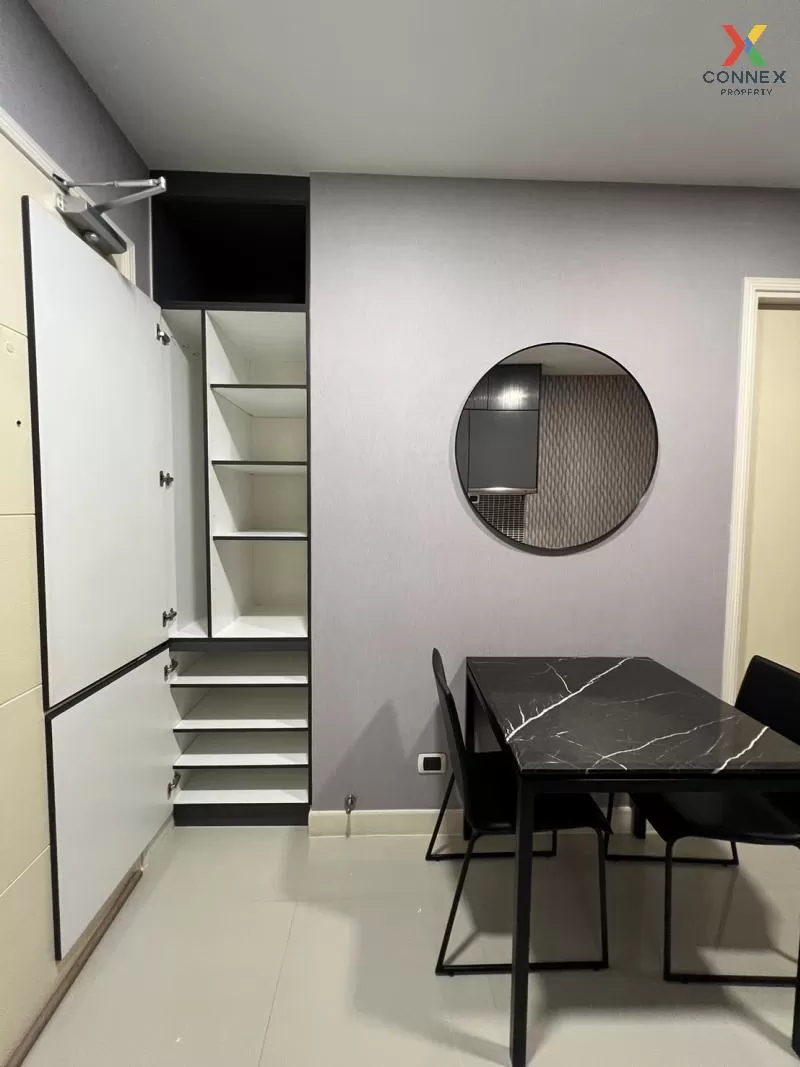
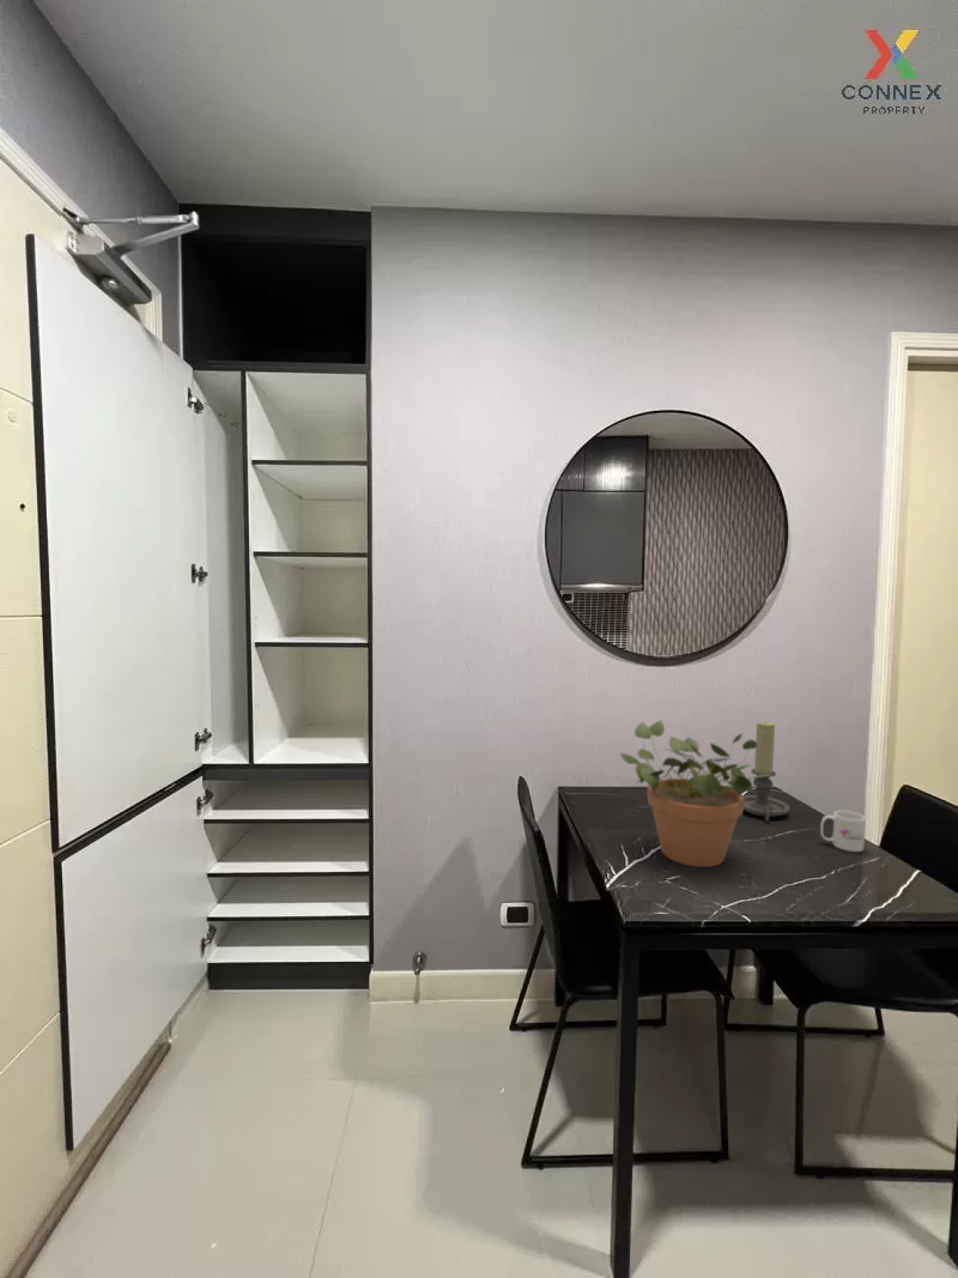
+ potted plant (683, 791)
+ mug (842, 829)
+ candle holder (764, 768)
